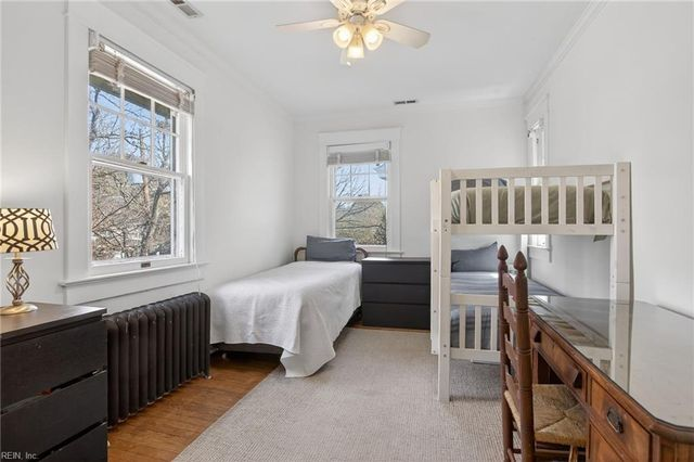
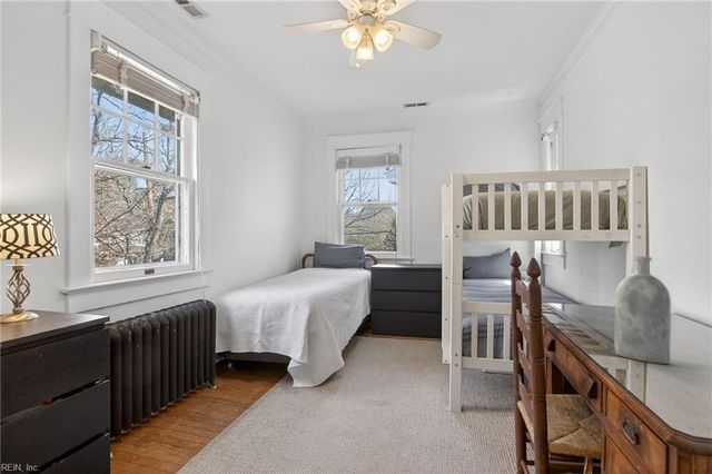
+ bottle (641, 307)
